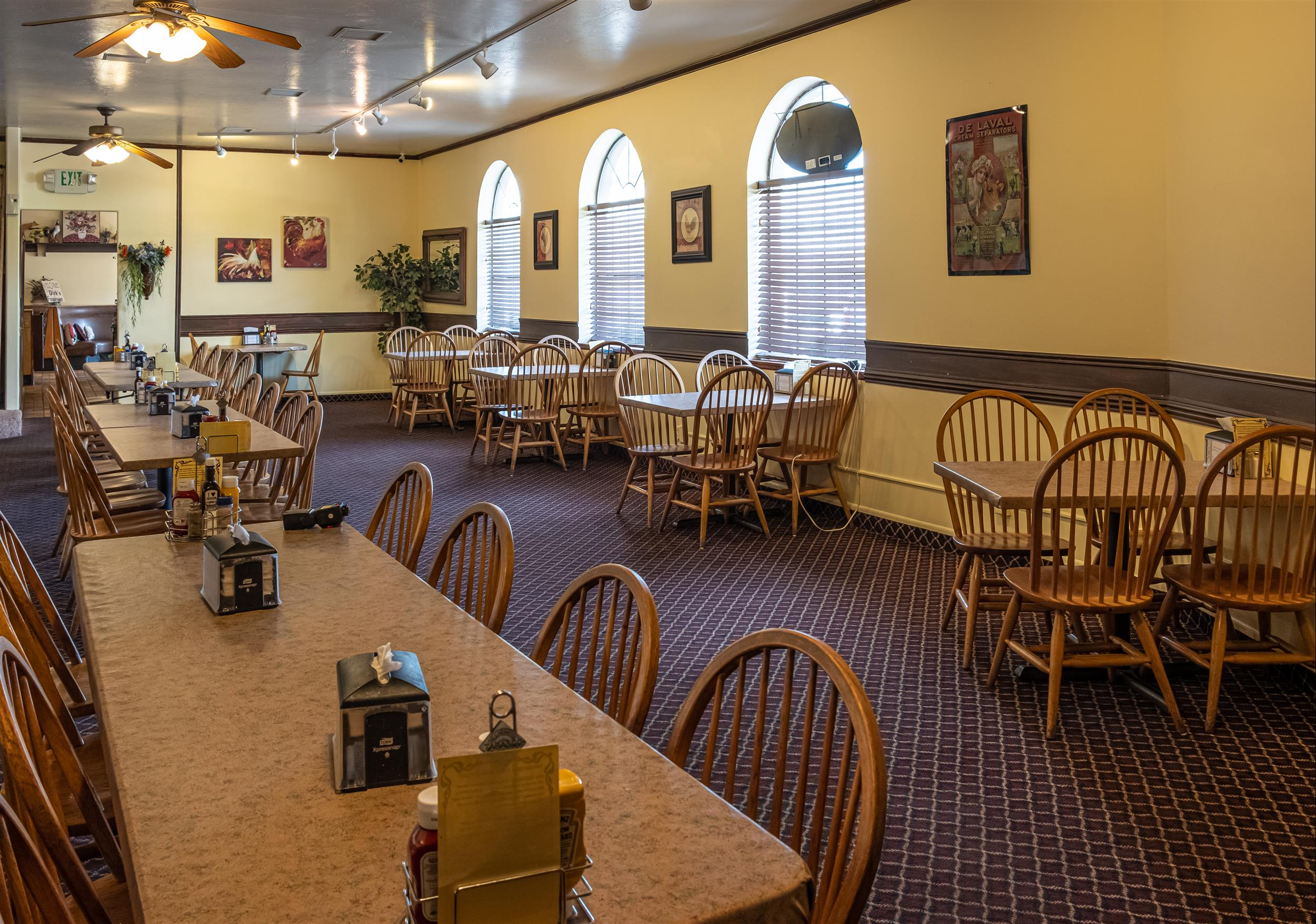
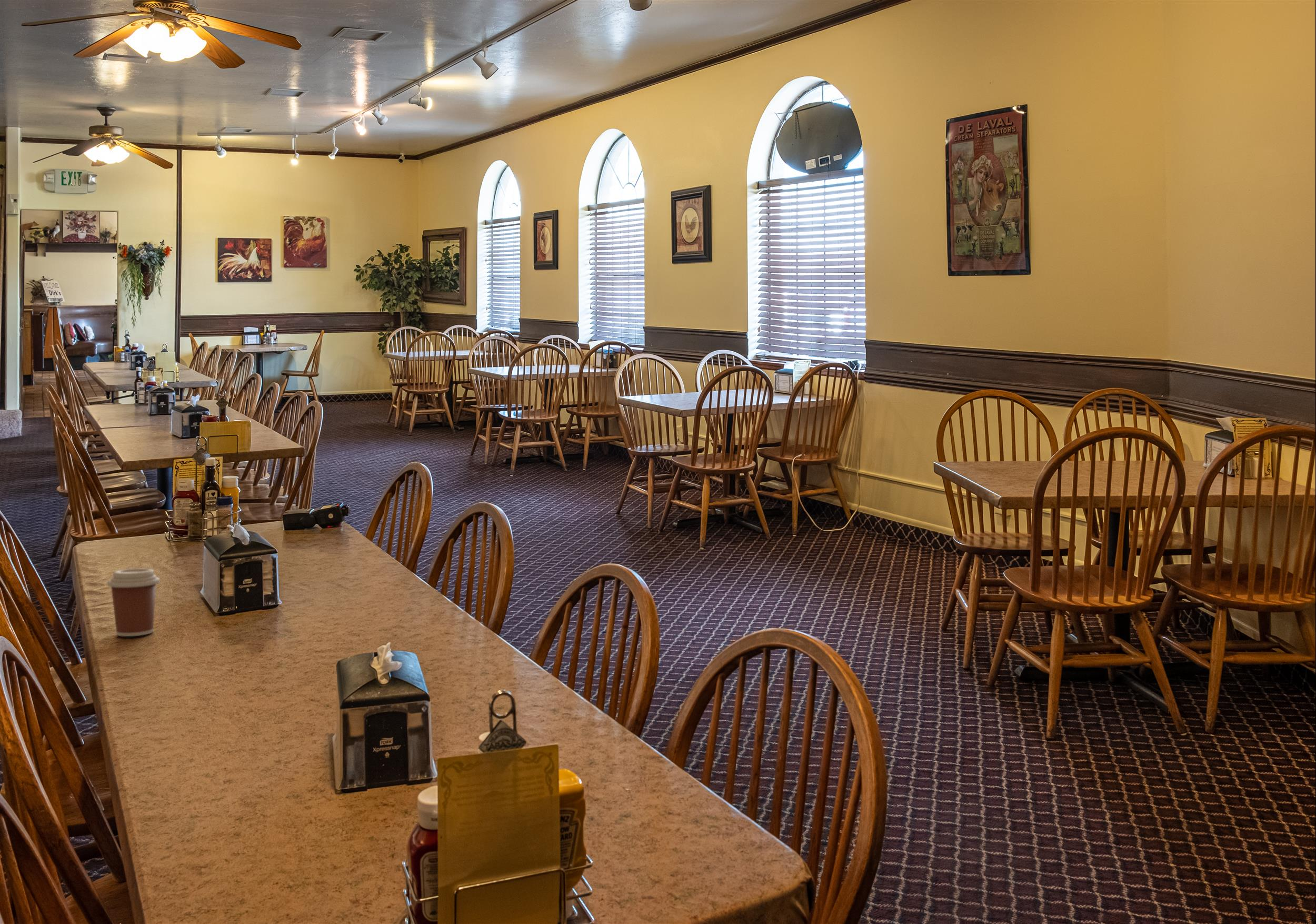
+ coffee cup (134, 602)
